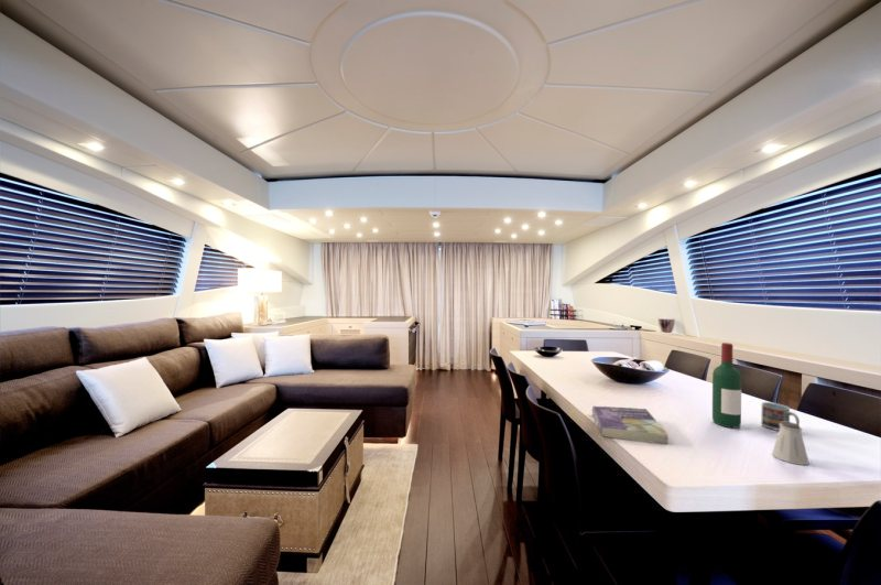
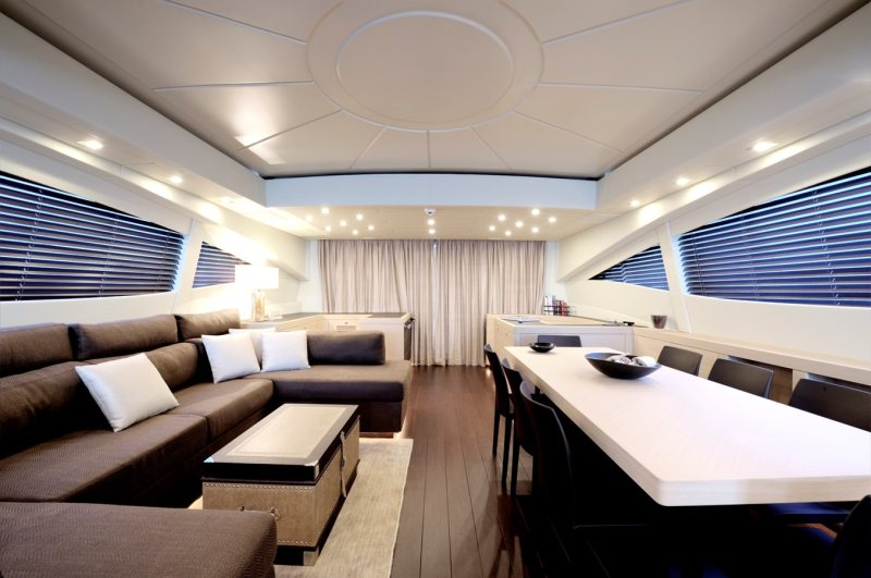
- saltshaker (790, 441)
- cup (780, 418)
- book (626, 422)
- wine bottle (726, 383)
